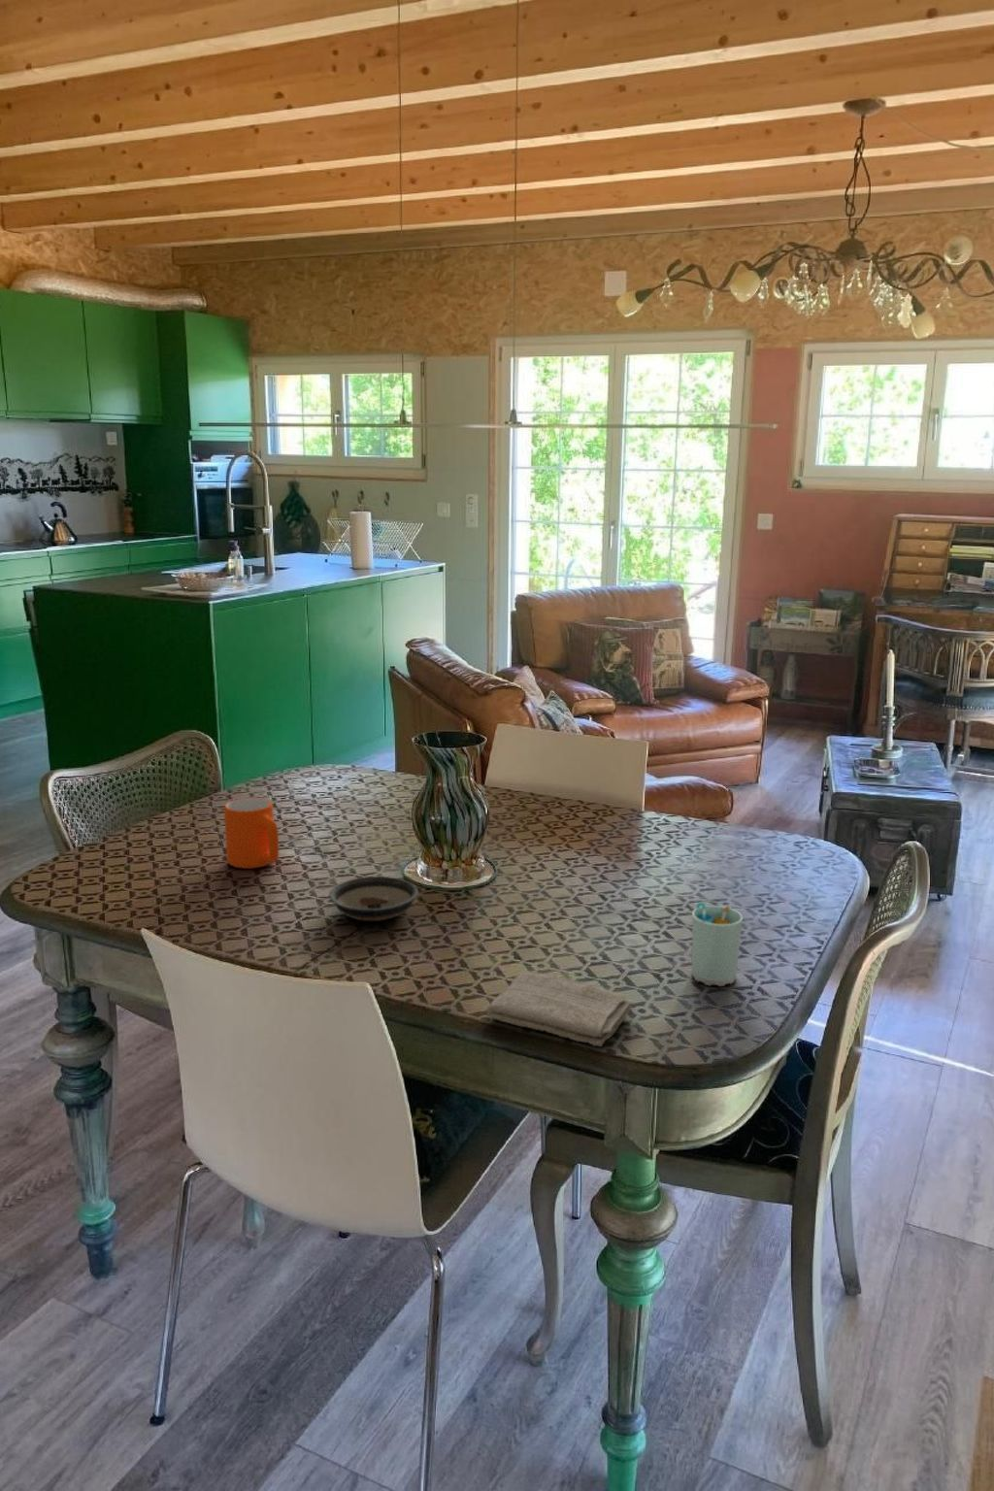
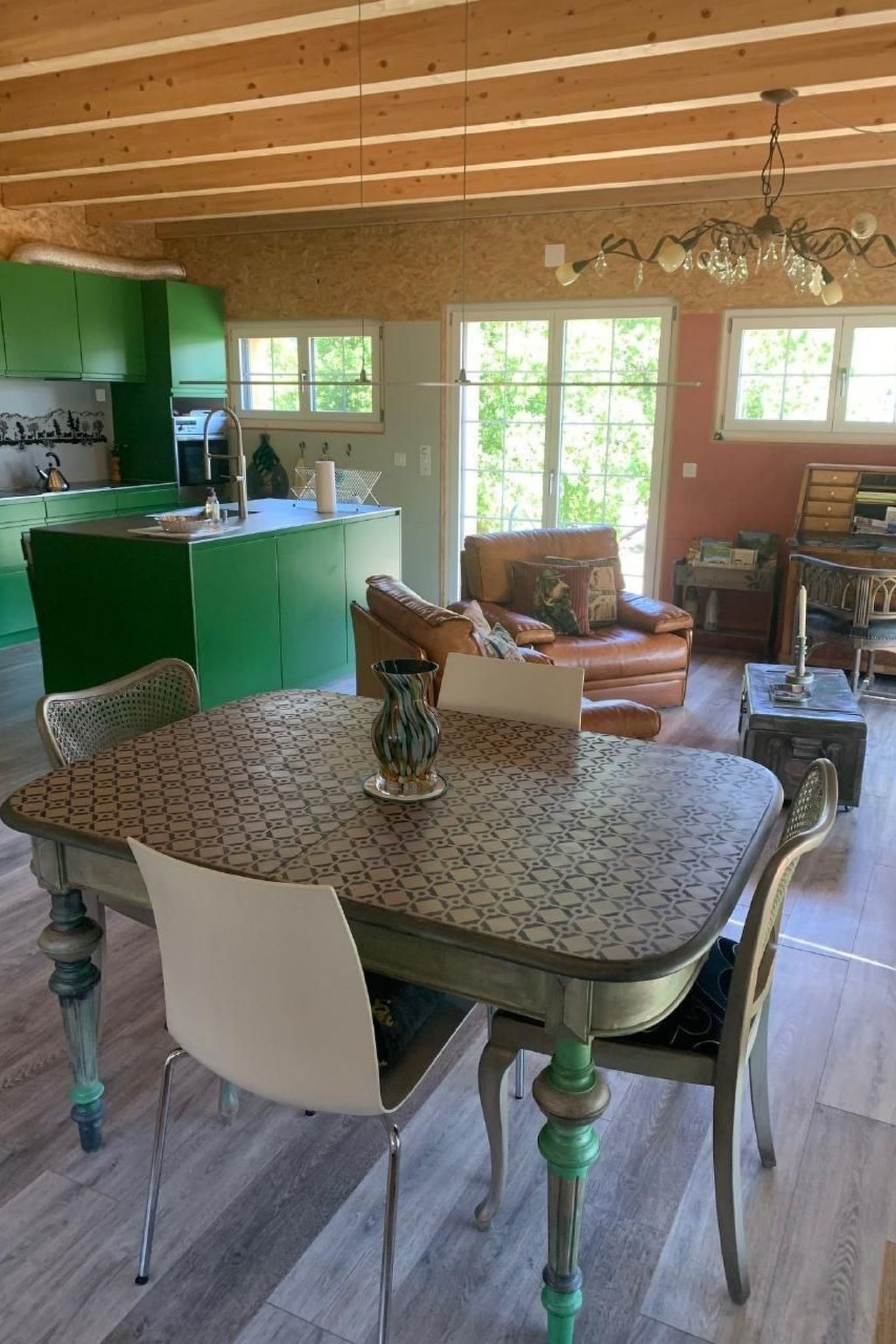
- cup (716, 939)
- saucer (374, 902)
- washcloth (559, 1005)
- mug (257, 834)
